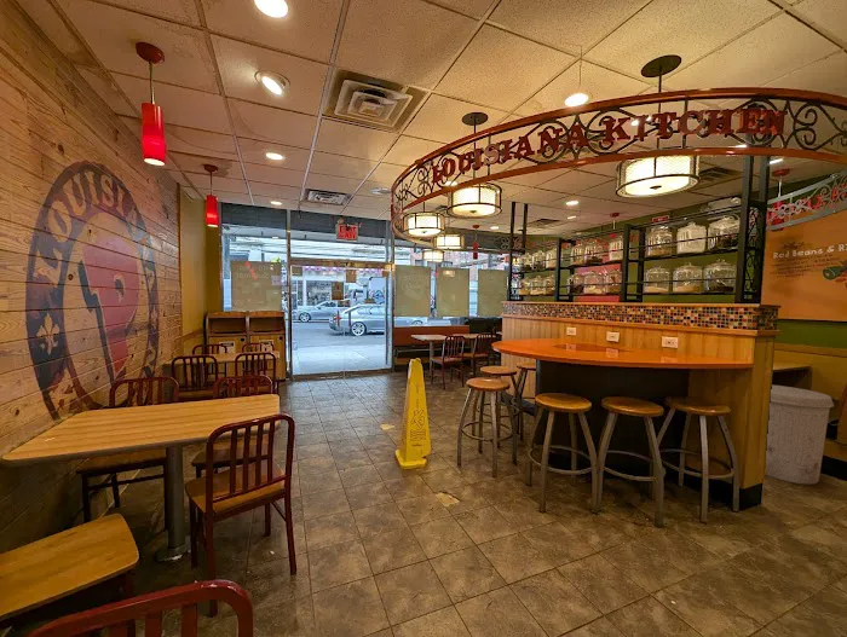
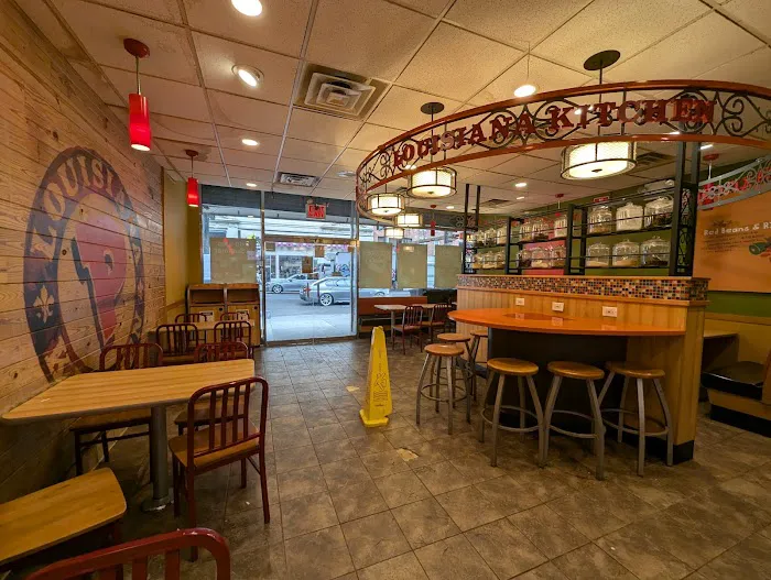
- trash can (783, 429)
